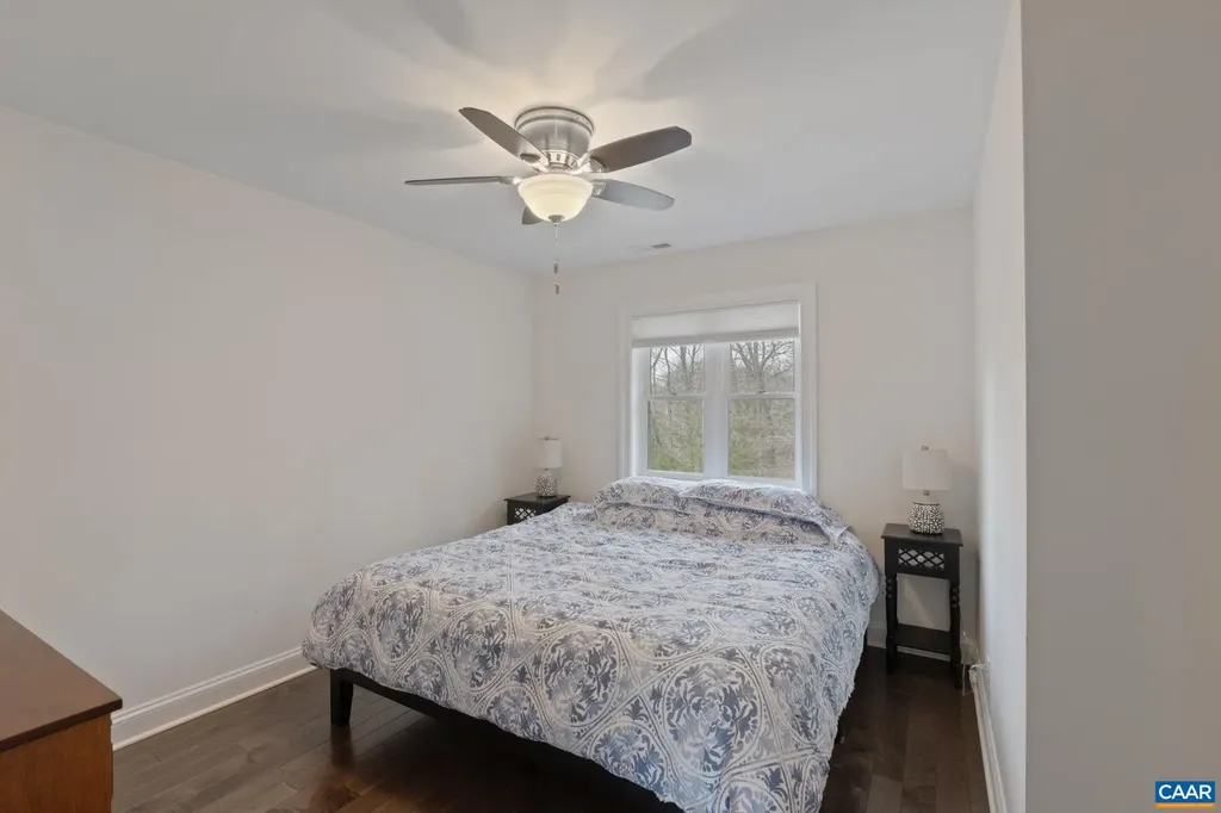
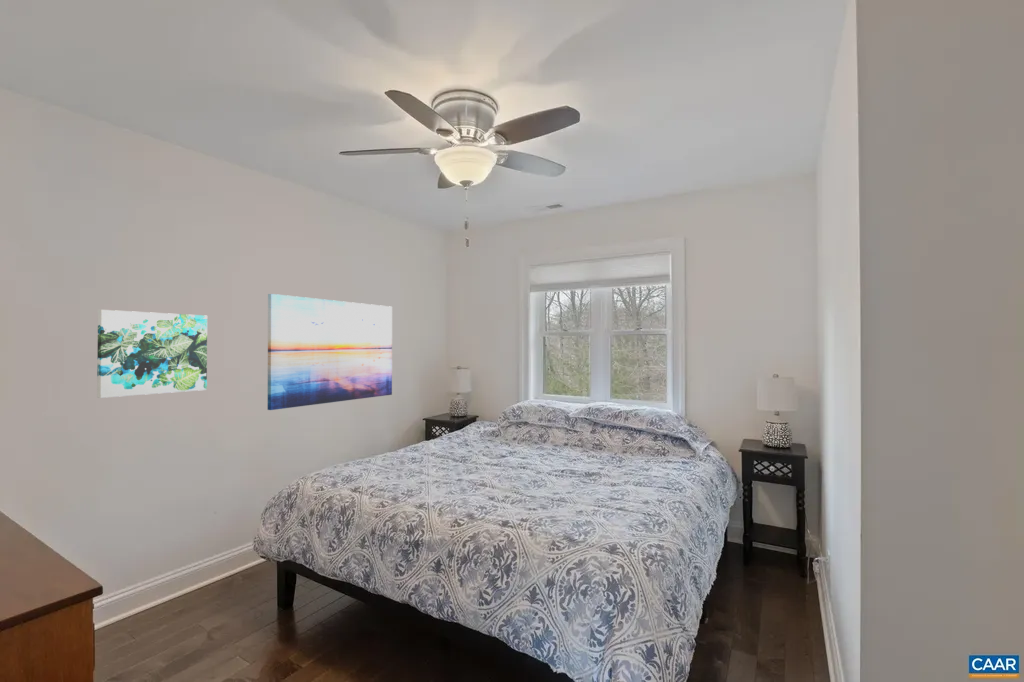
+ wall art (156, 353)
+ wall art (338, 351)
